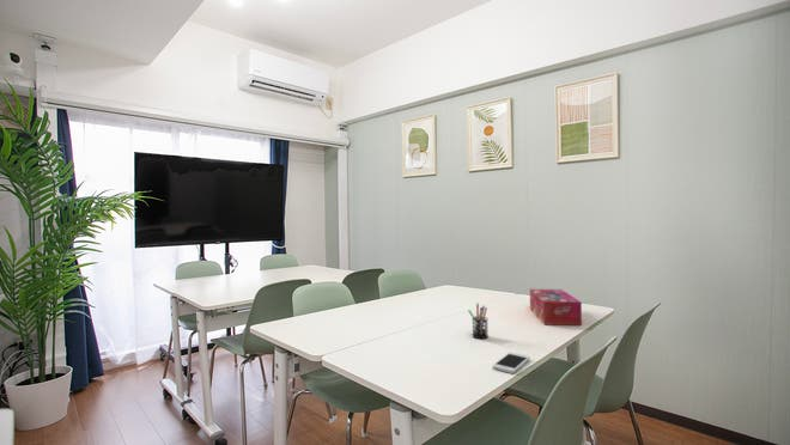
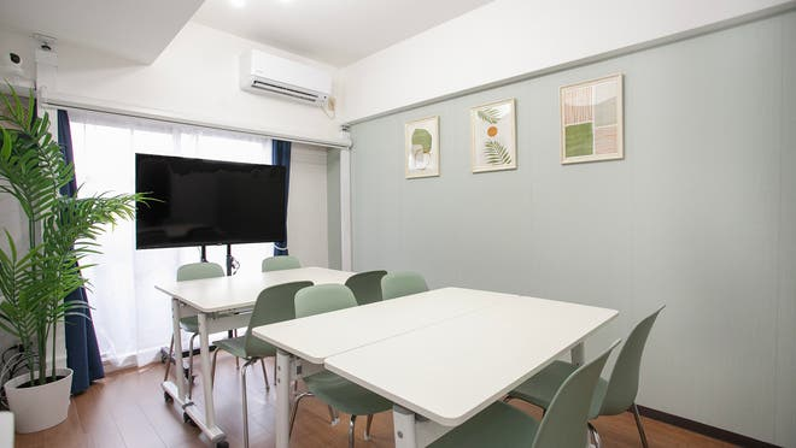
- pen holder (478, 319)
- tissue box (553, 305)
- smartphone (511, 361)
